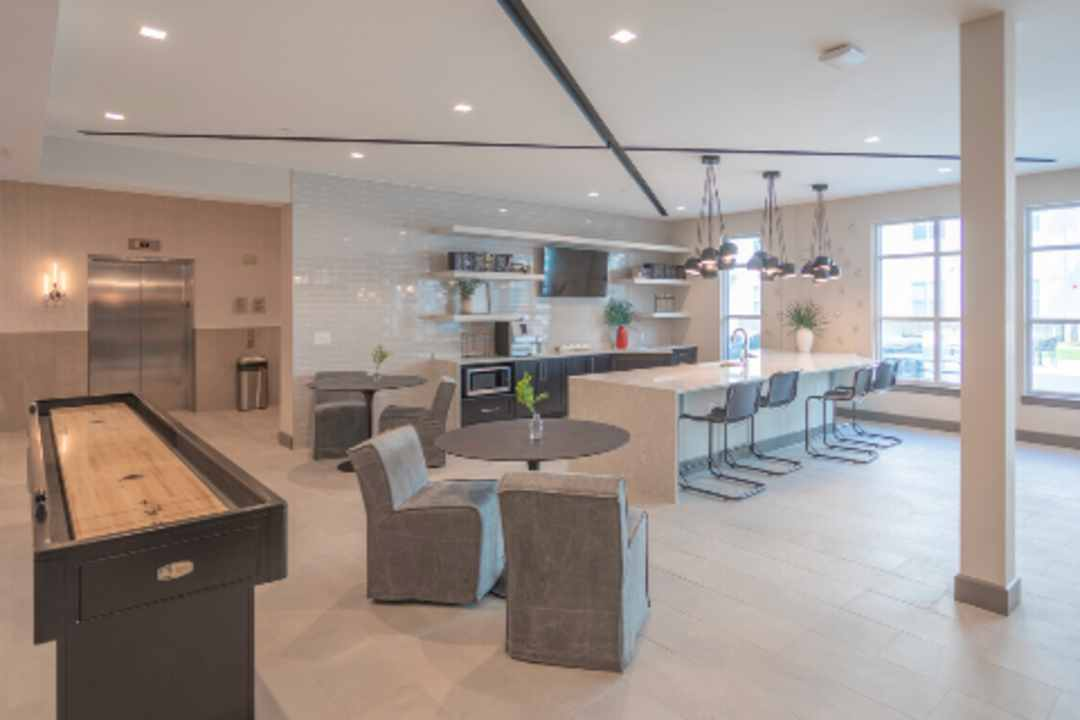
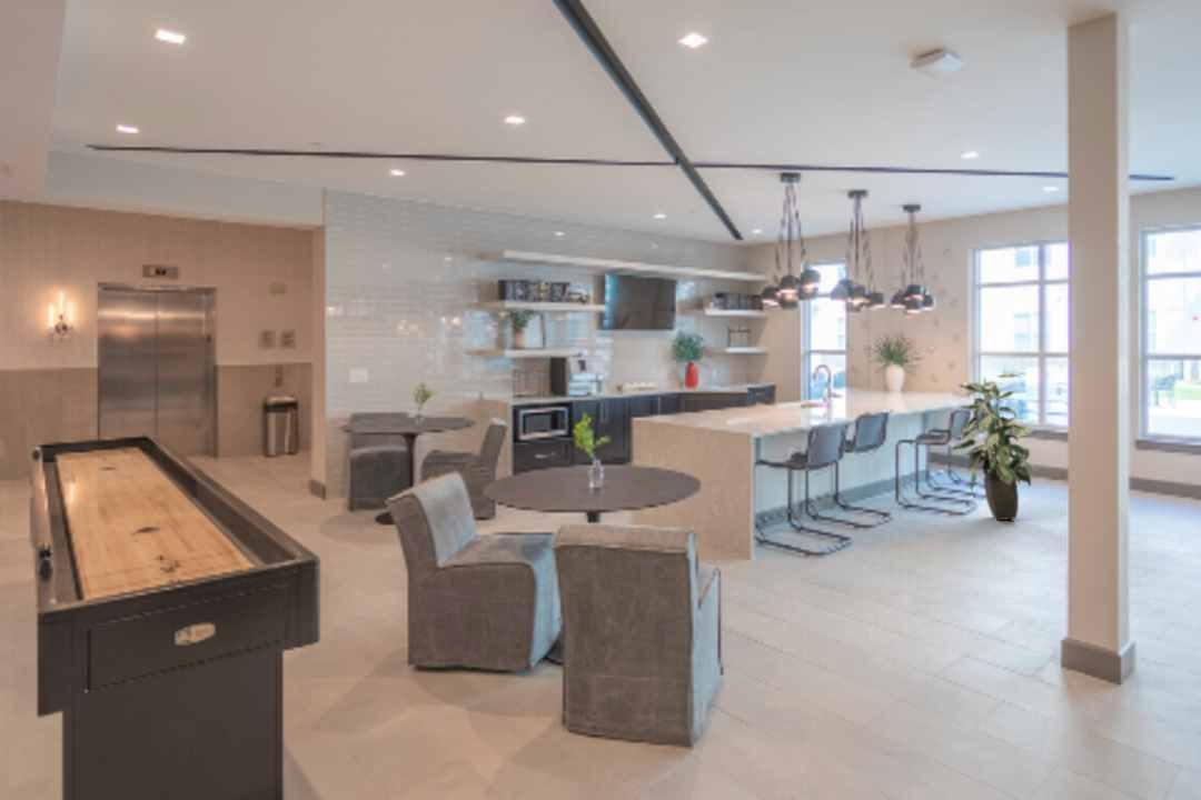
+ indoor plant (997, 447)
